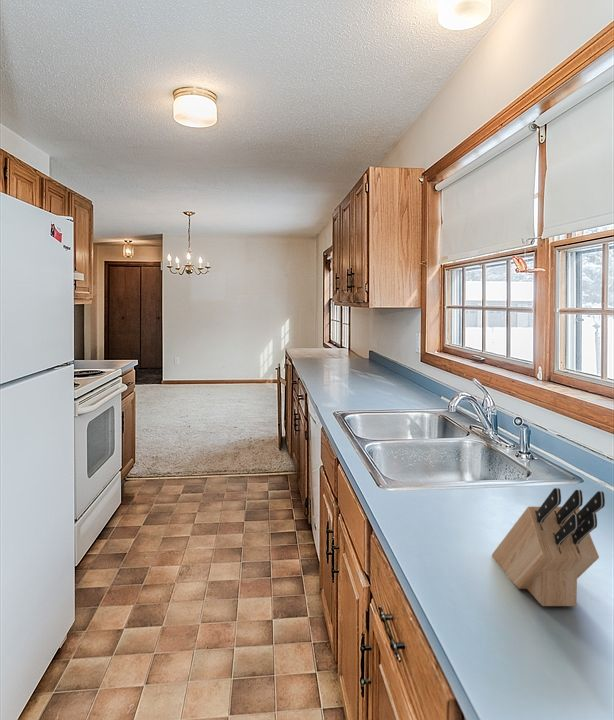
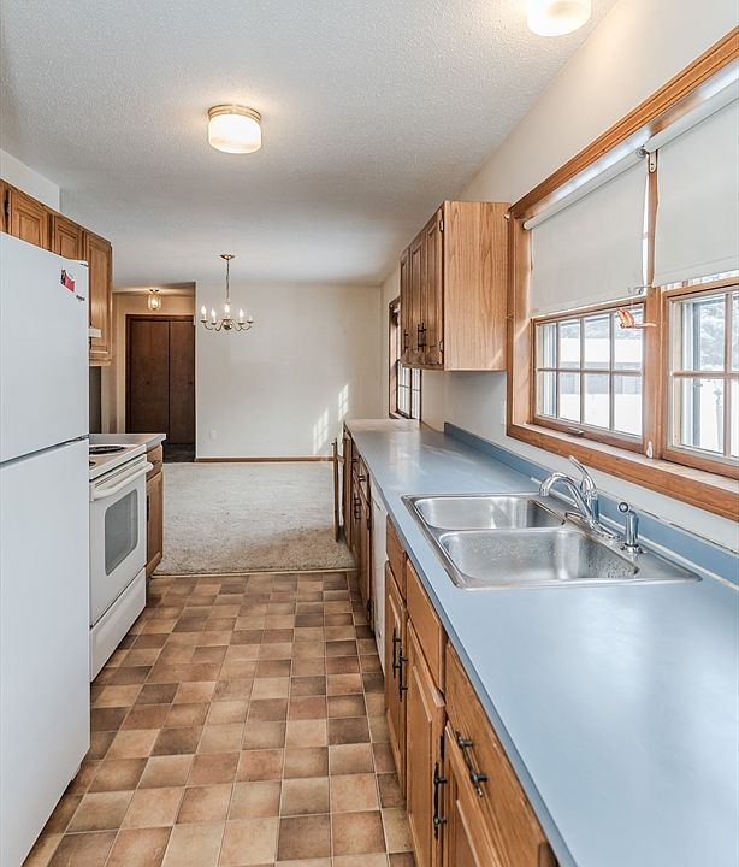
- knife block (544, 530)
